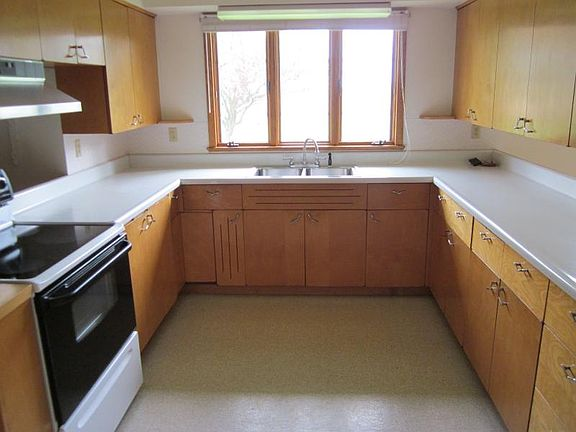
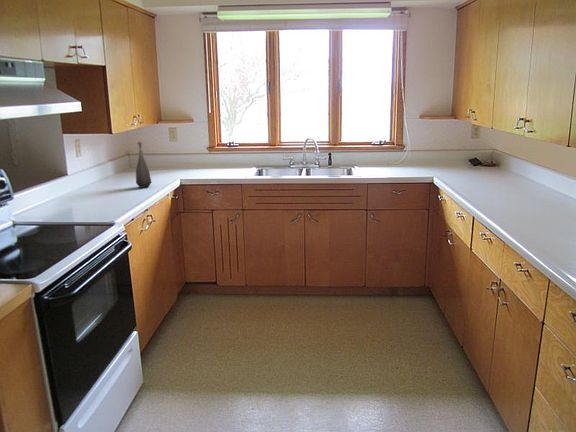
+ bottle (142, 164)
